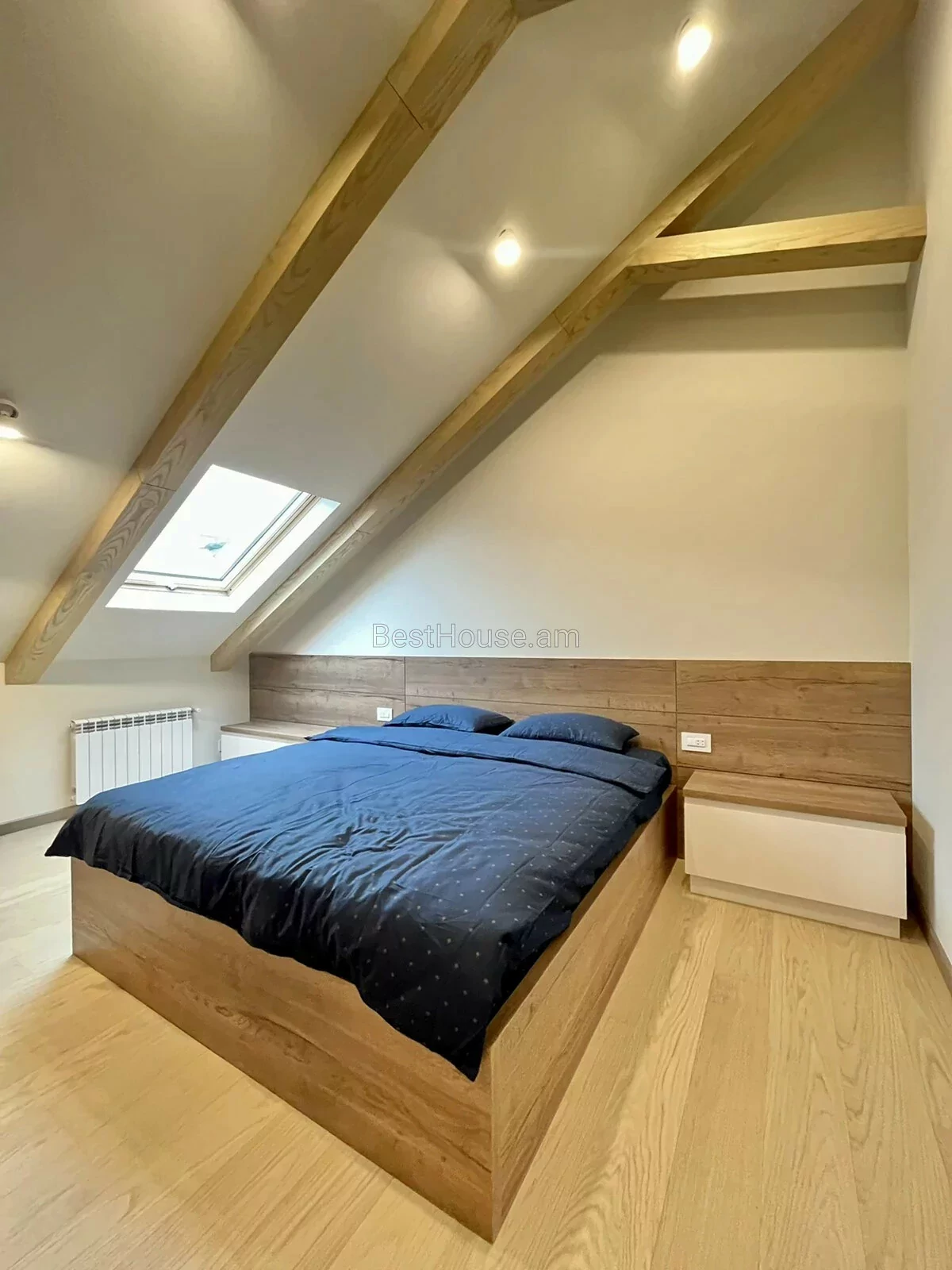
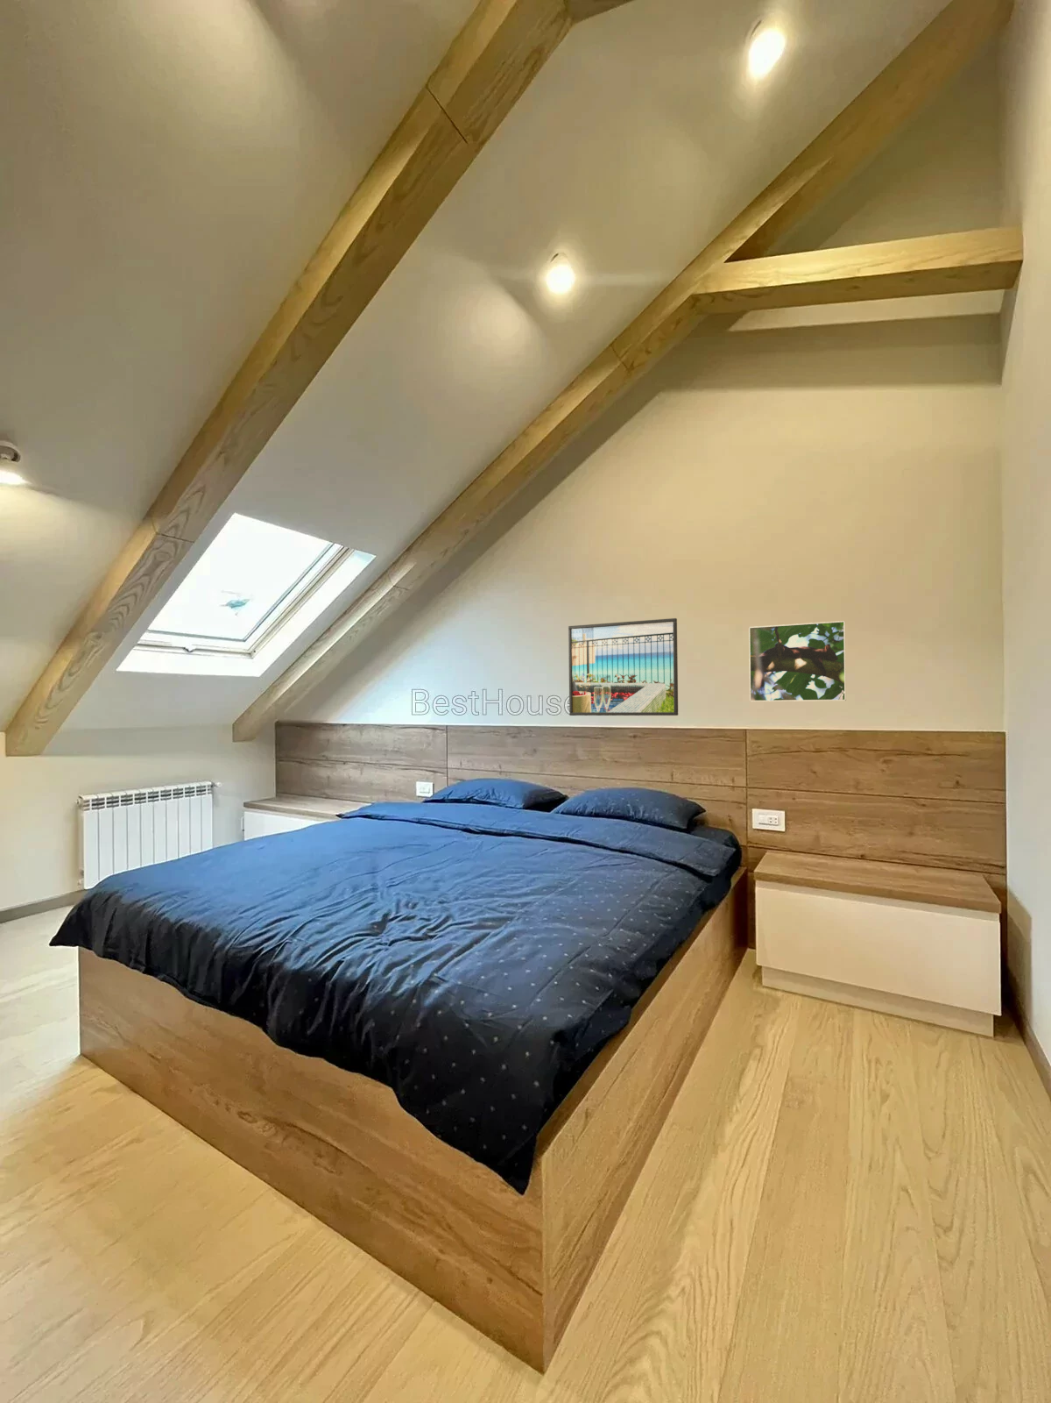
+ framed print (620, 668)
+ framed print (795, 662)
